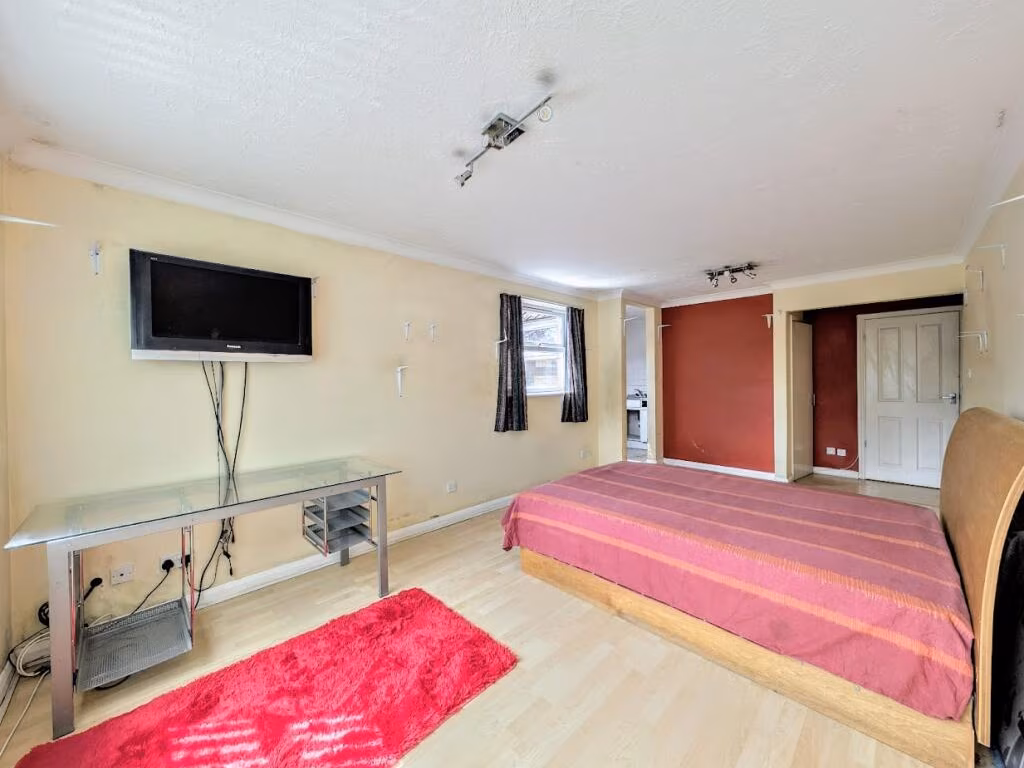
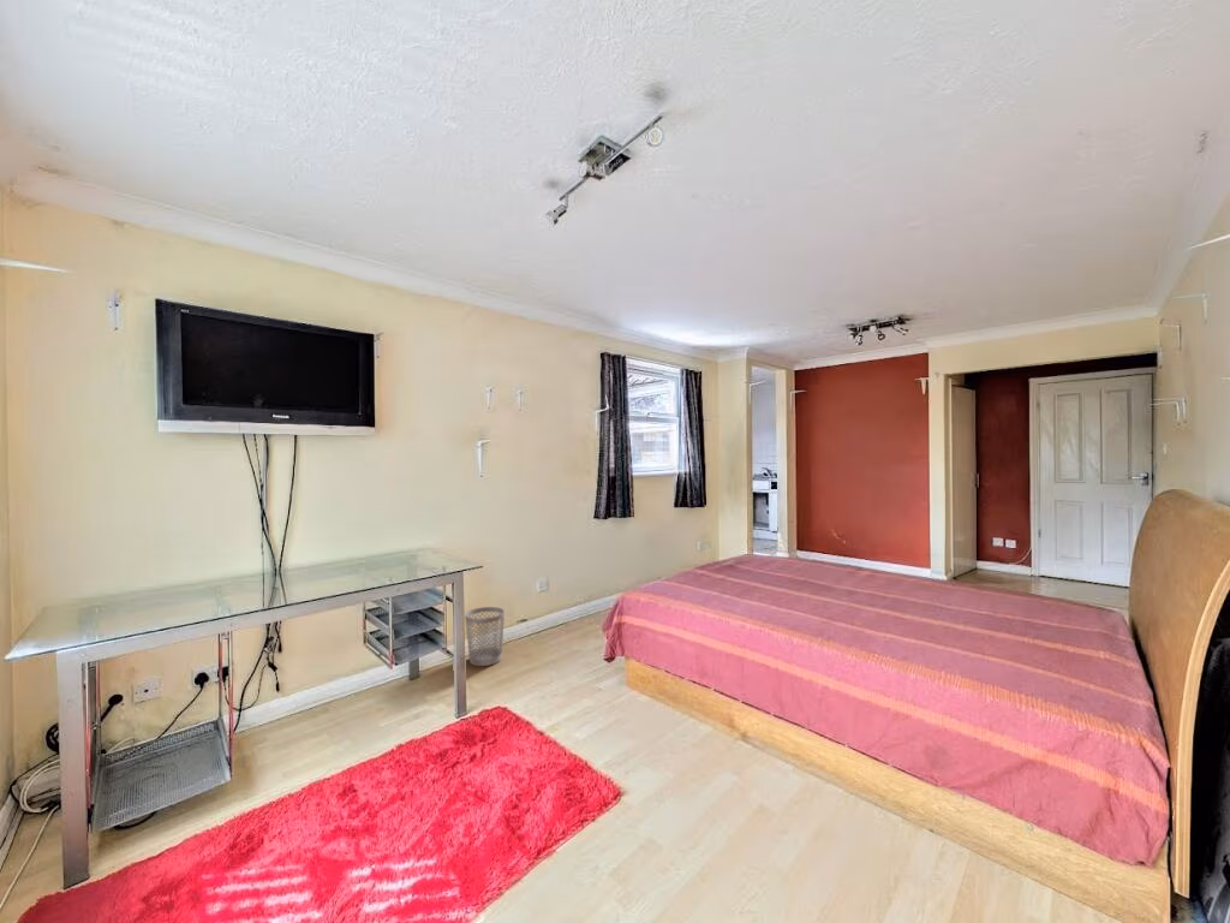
+ wastebasket (485, 636)
